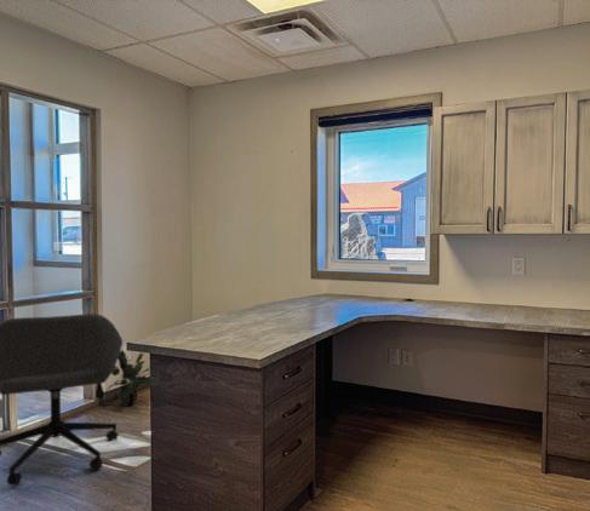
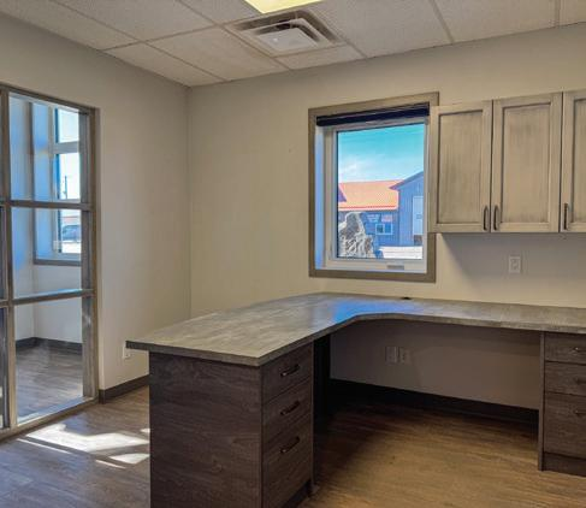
- potted plant (130, 378)
- office chair (55, 383)
